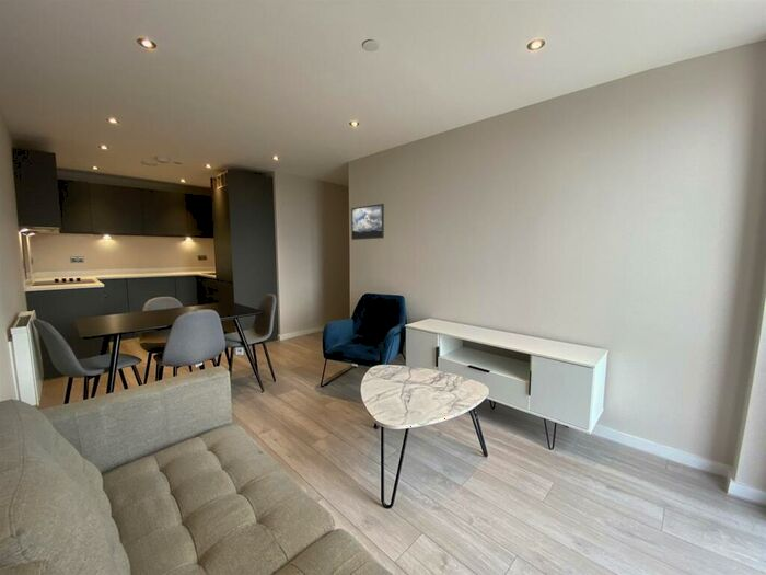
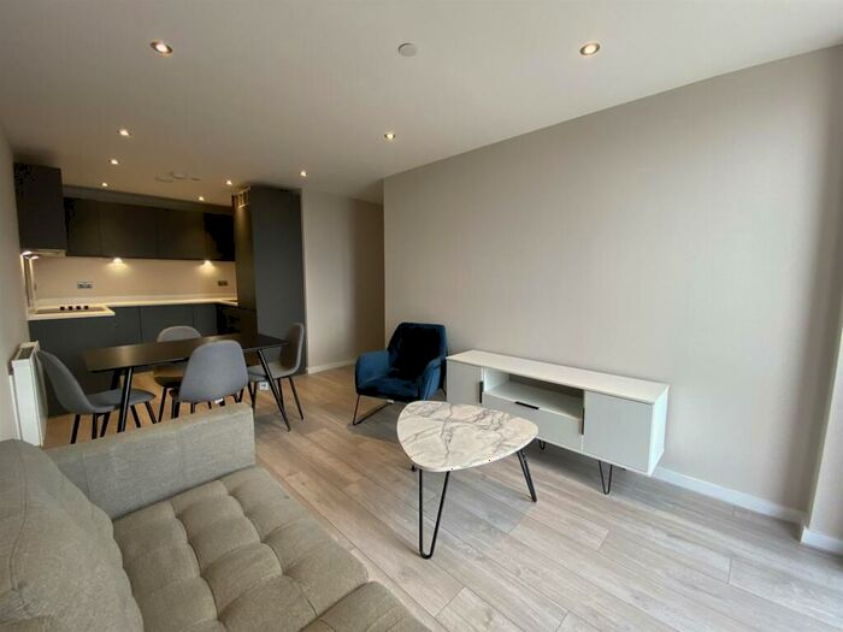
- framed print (367, 222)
